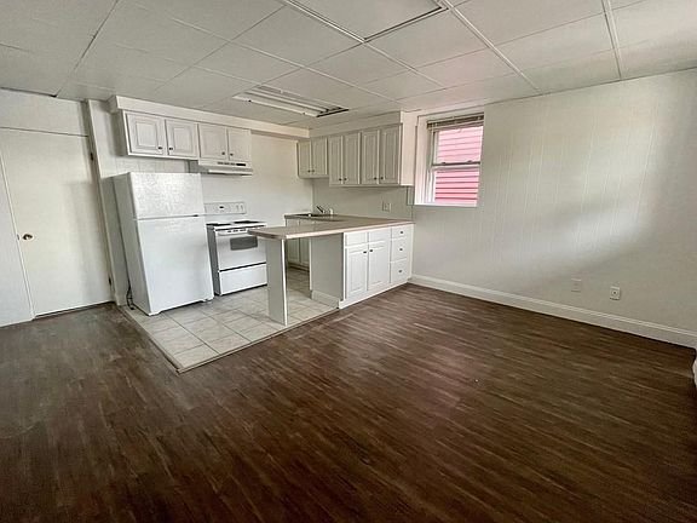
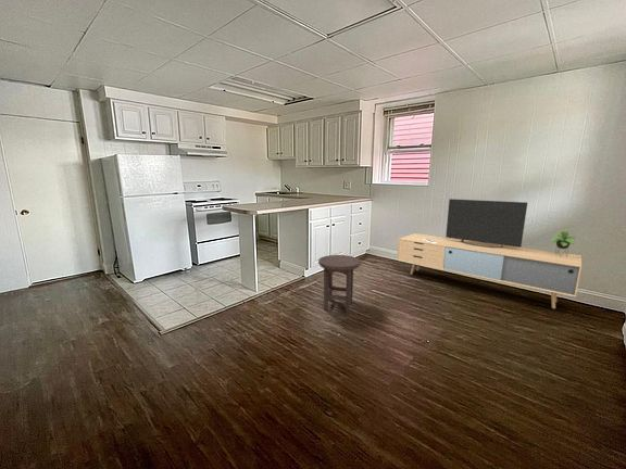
+ media console (478, 244)
+ stool (338, 287)
